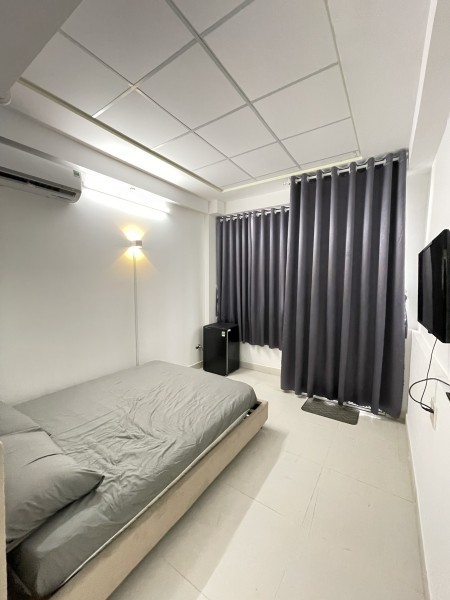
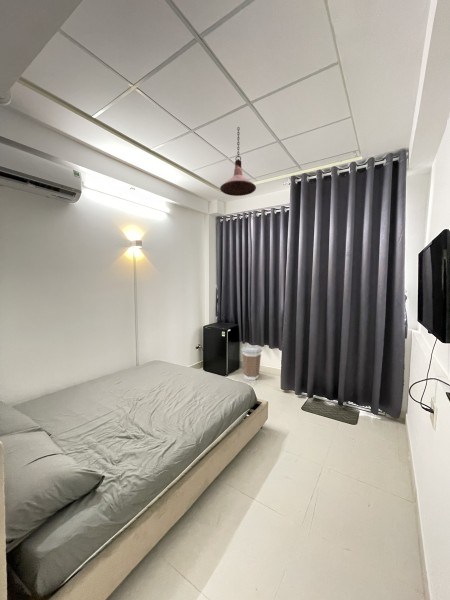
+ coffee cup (251, 362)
+ pendant light (238, 159)
